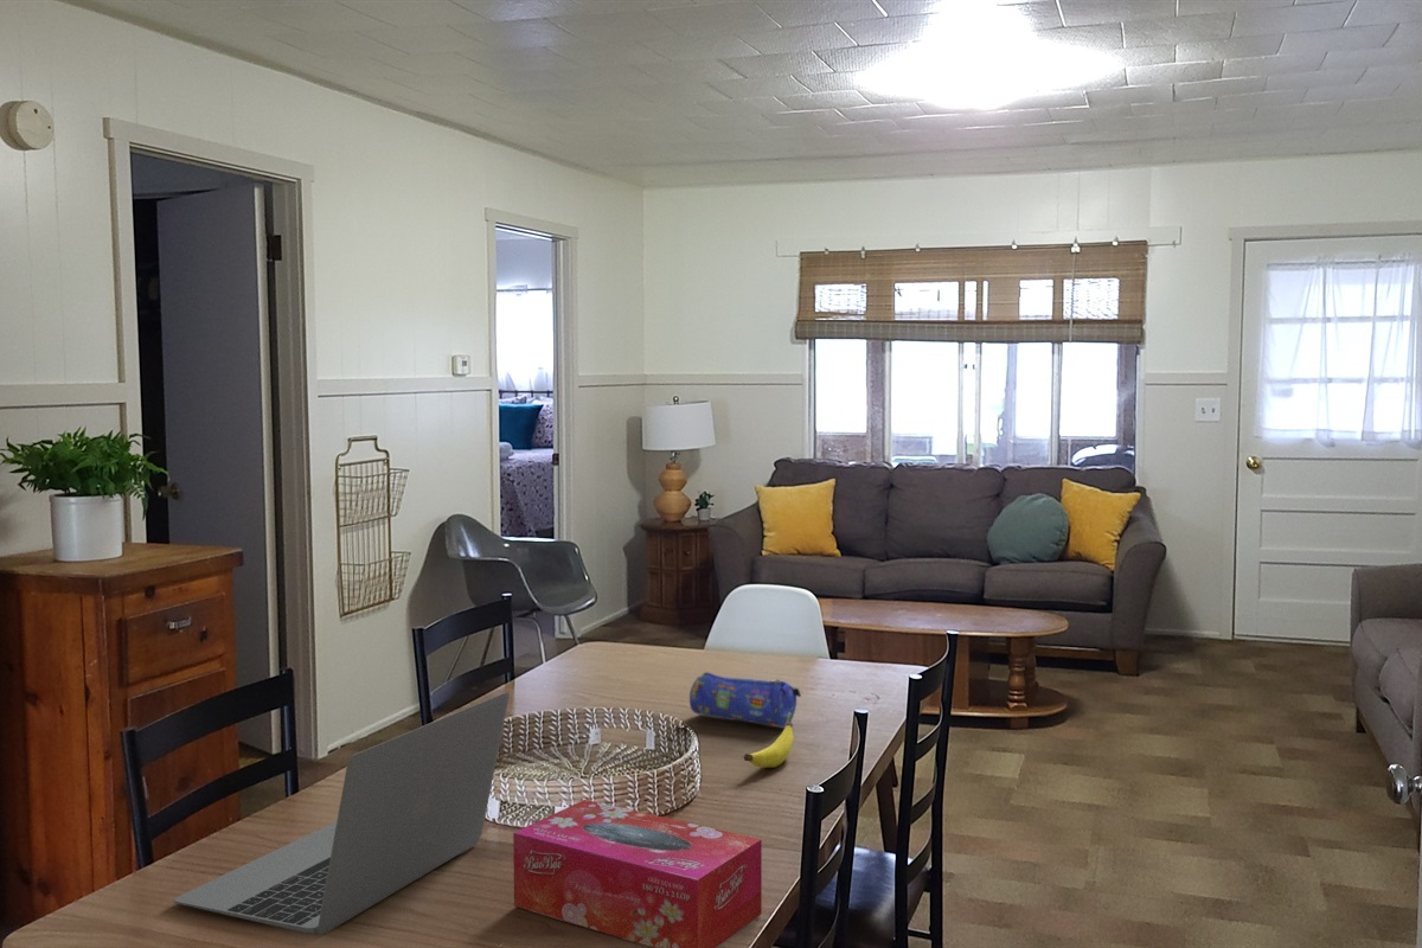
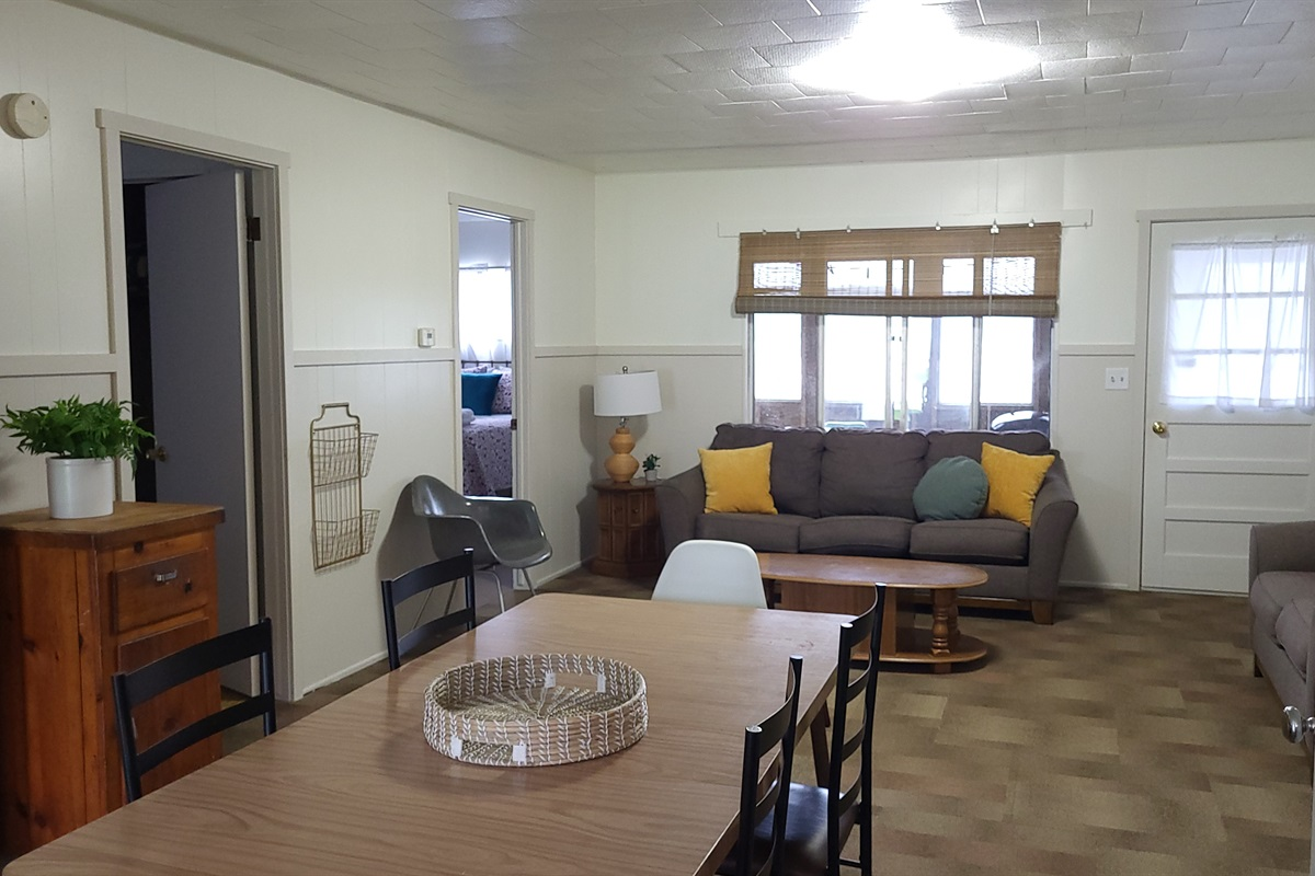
- tissue box (636, 872)
- laptop (348, 792)
- banana (775, 749)
- pencil case (743, 698)
